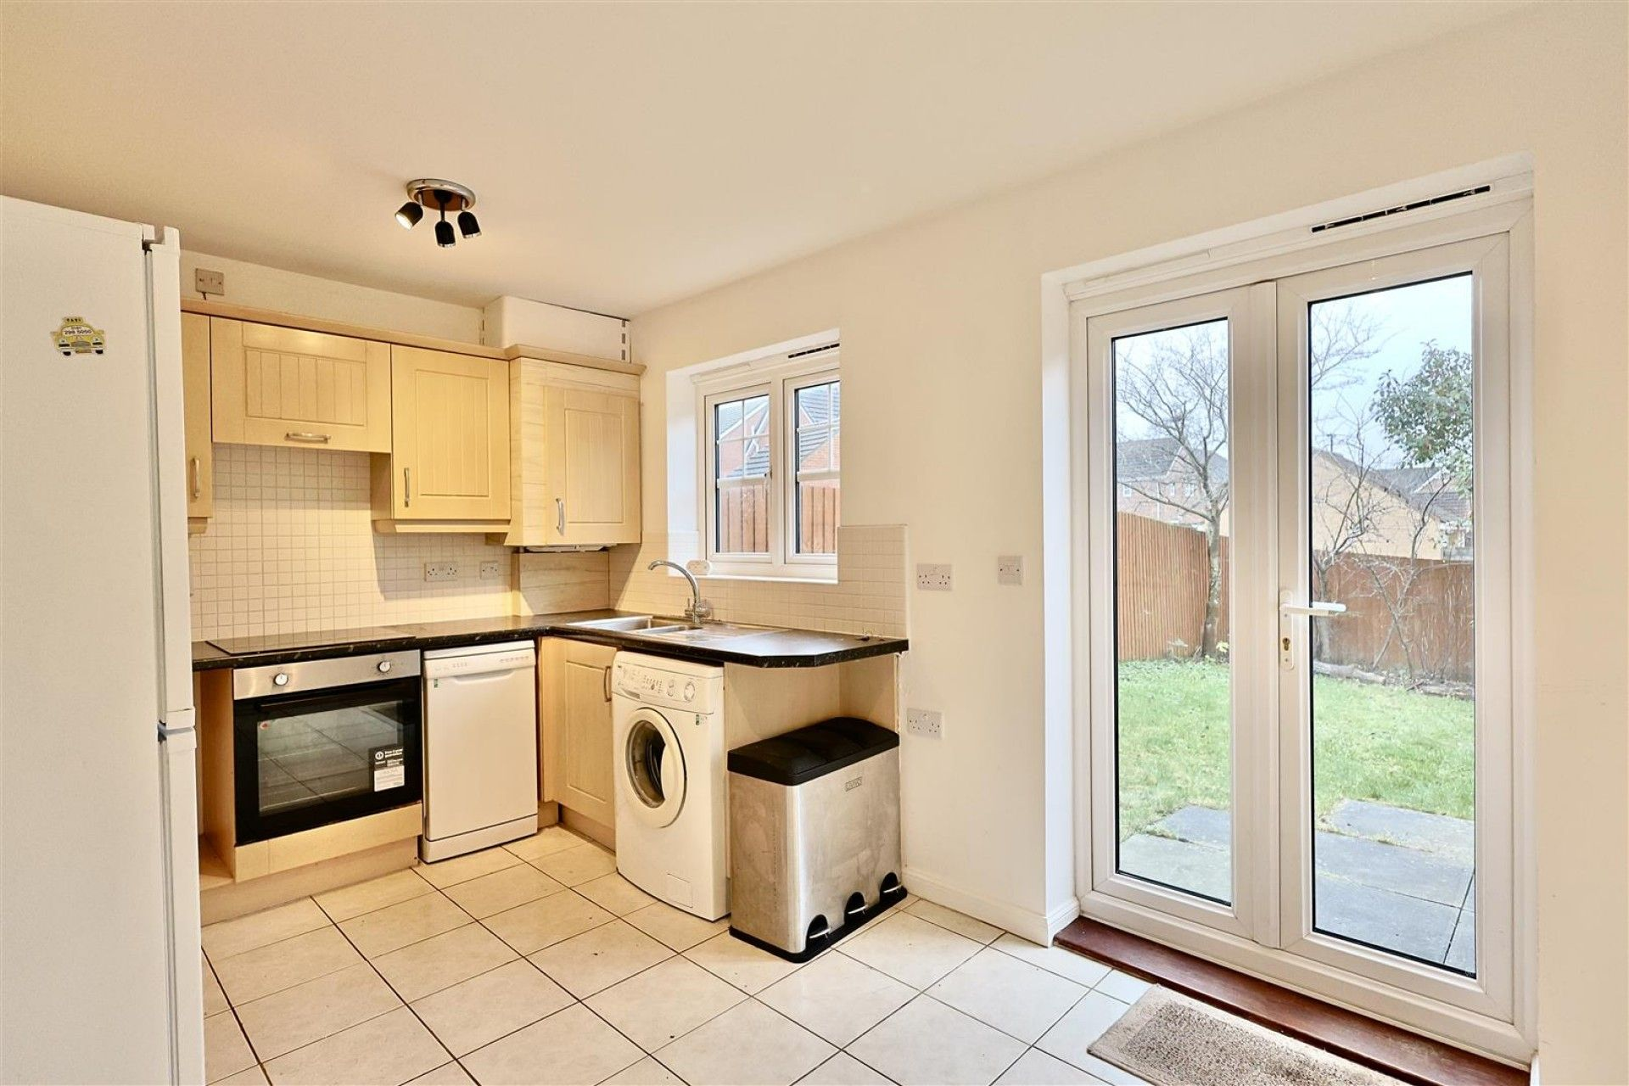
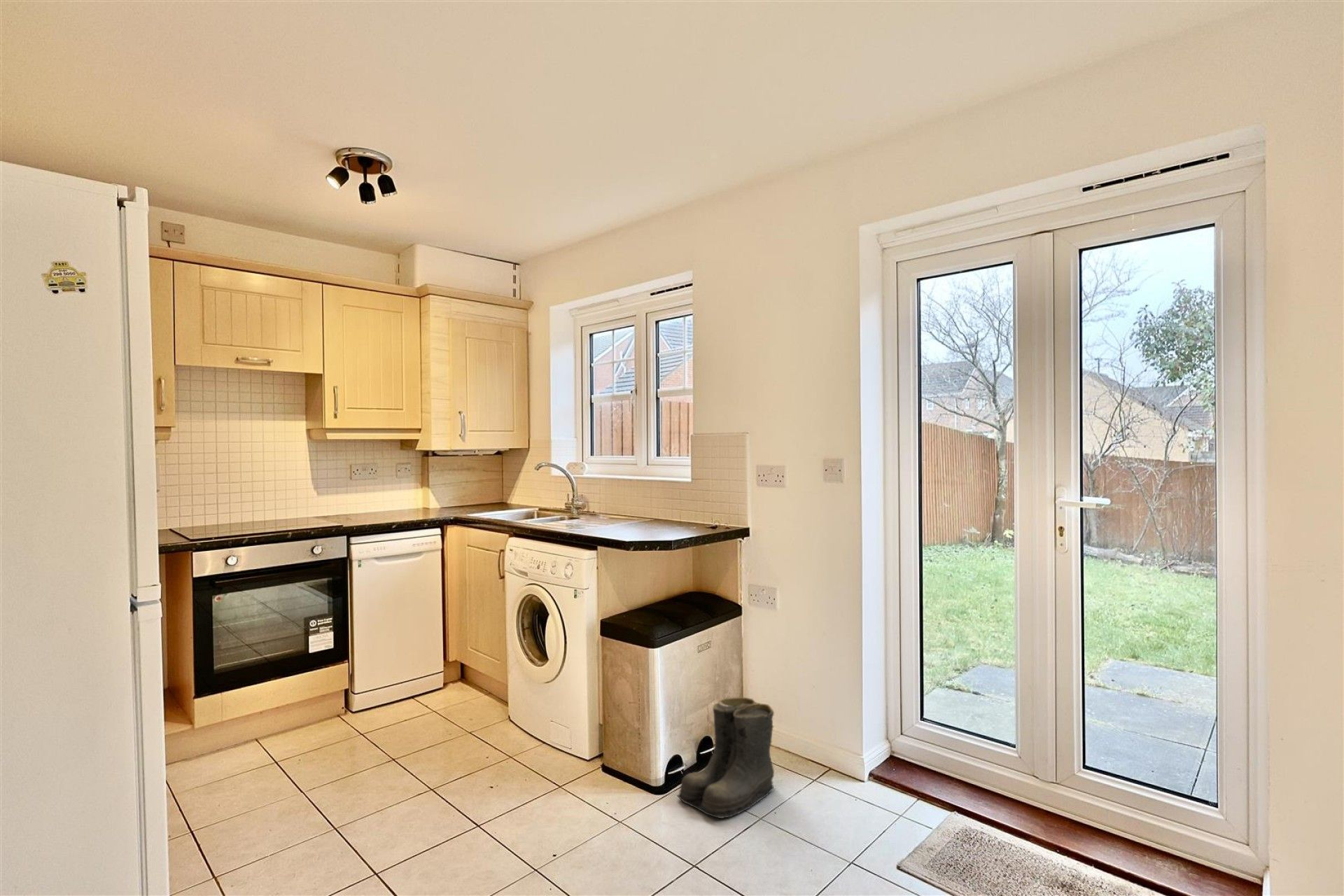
+ boots (727, 752)
